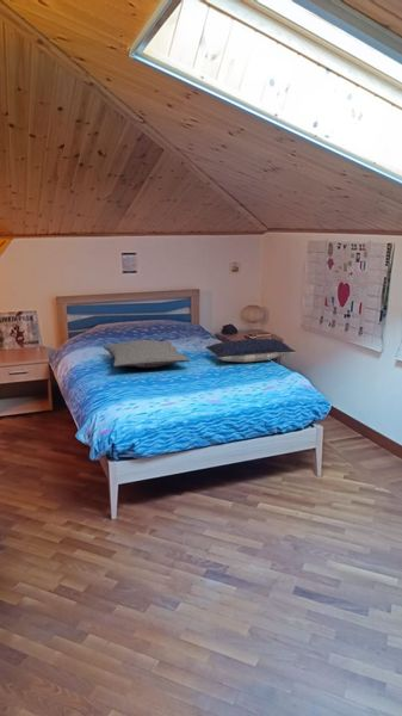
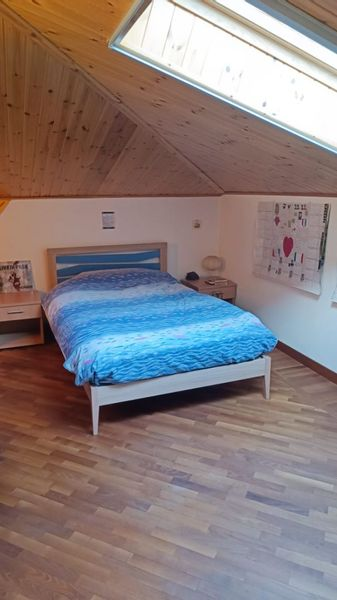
- pillow (249, 350)
- pillow (144, 353)
